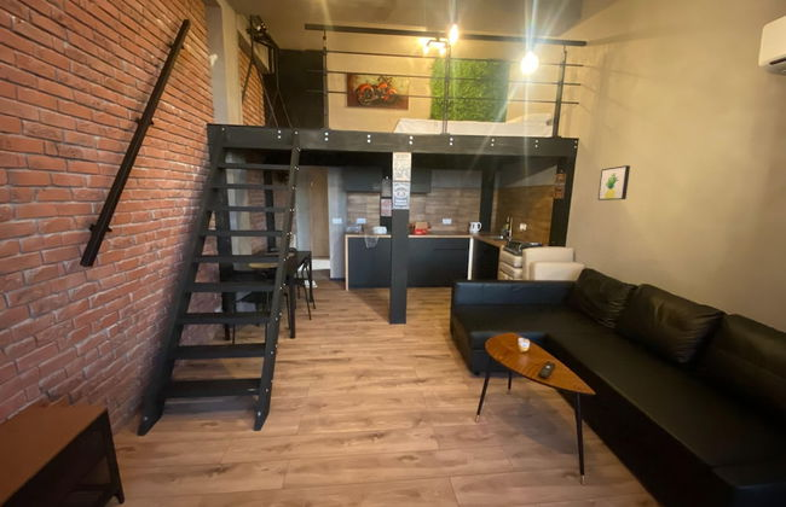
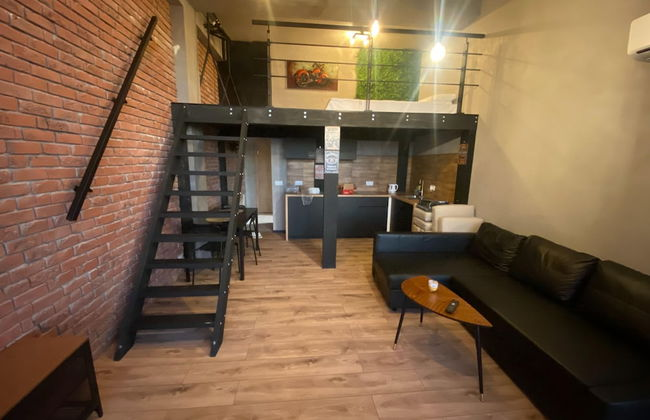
- wall art (613, 183)
